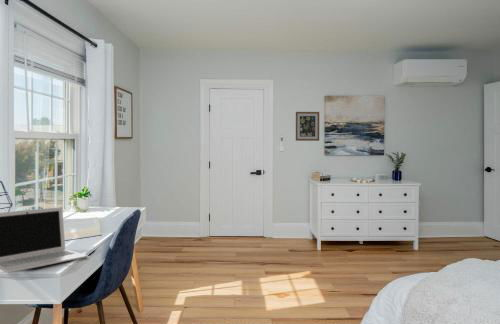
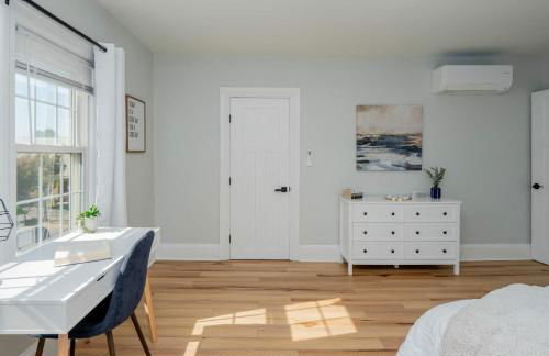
- wall art (307, 126)
- laptop (38, 236)
